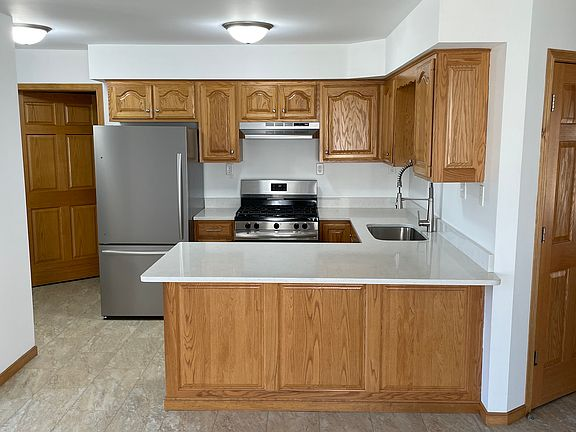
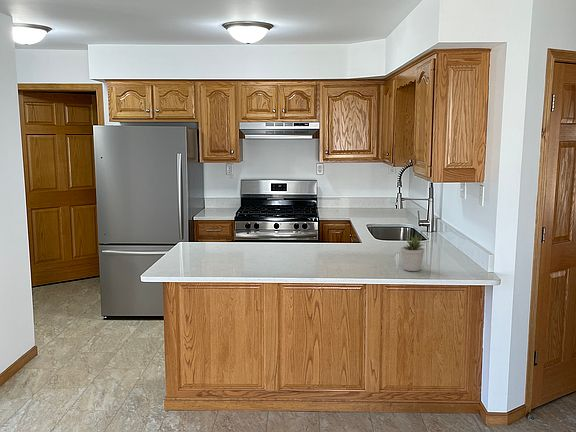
+ potted plant (412, 251)
